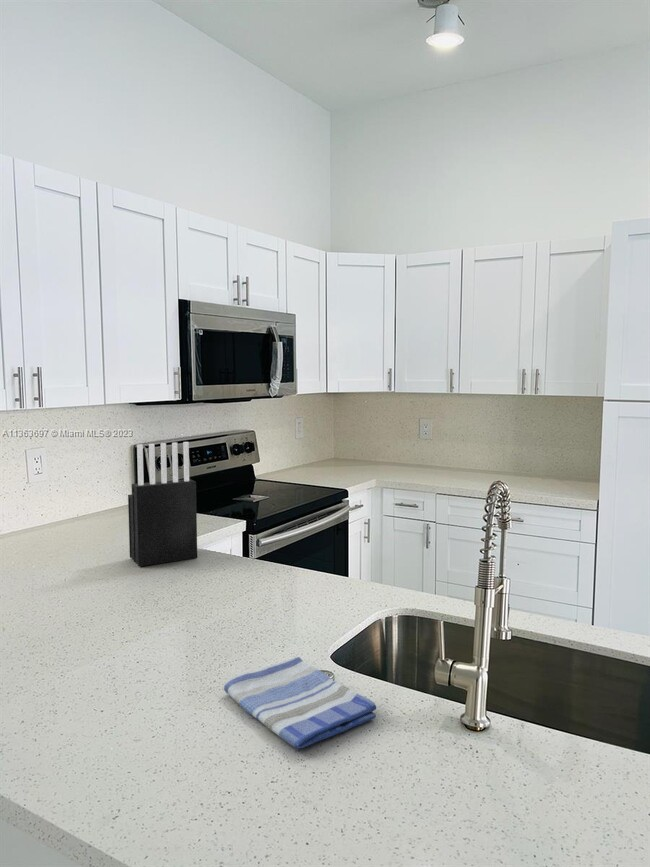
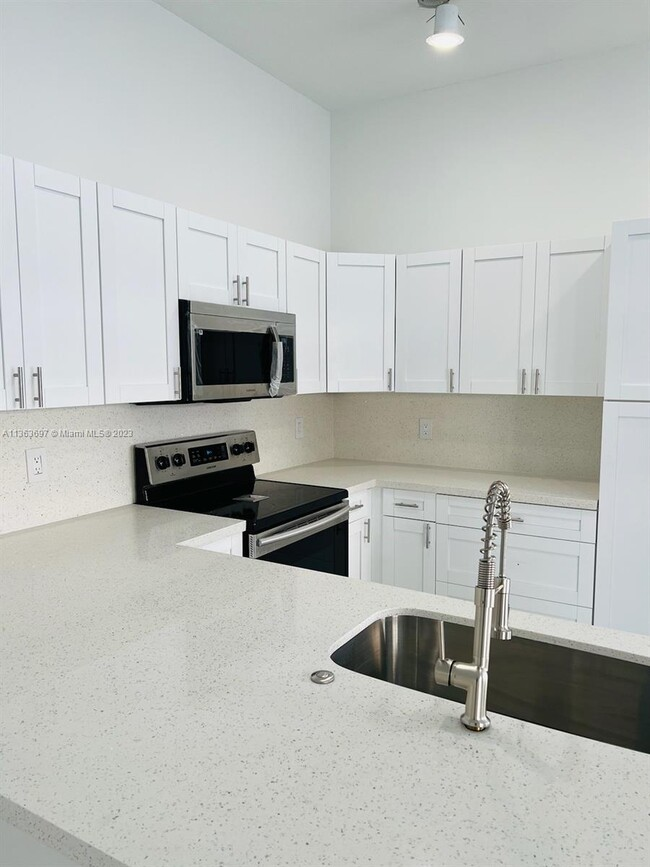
- dish towel (297, 697)
- knife block (161, 500)
